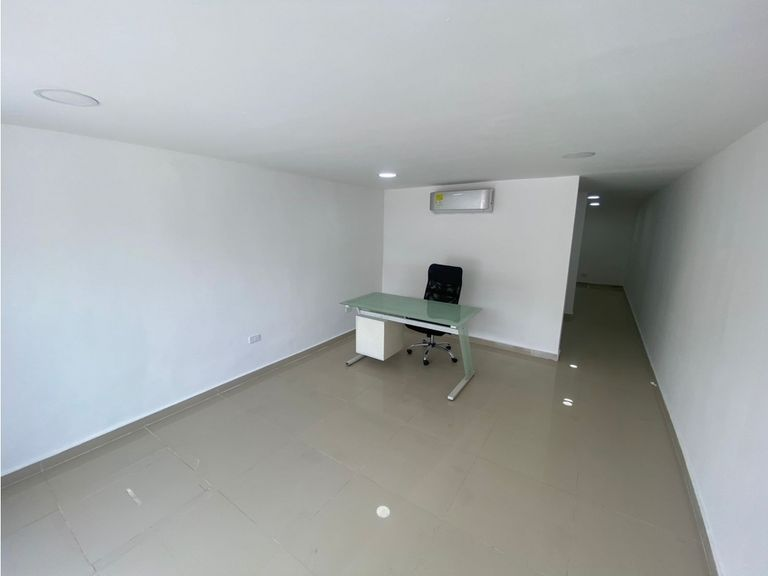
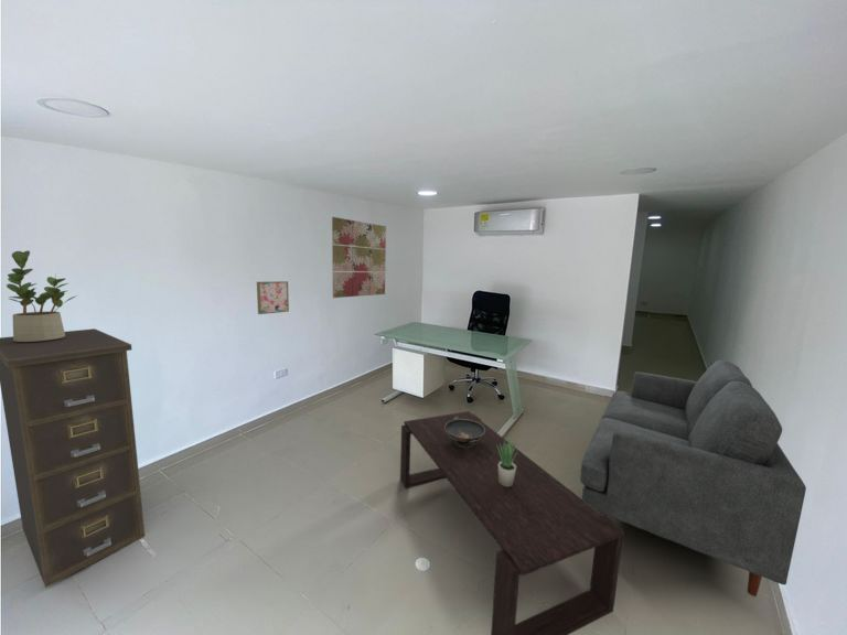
+ potted plant (42, 295)
+ decorative bowl (464, 434)
+ coffee table (484, 496)
+ potted plant (505, 458)
+ sofa (672, 435)
+ filing cabinet (72, 441)
+ wall art (361, 259)
+ wall art (272, 297)
